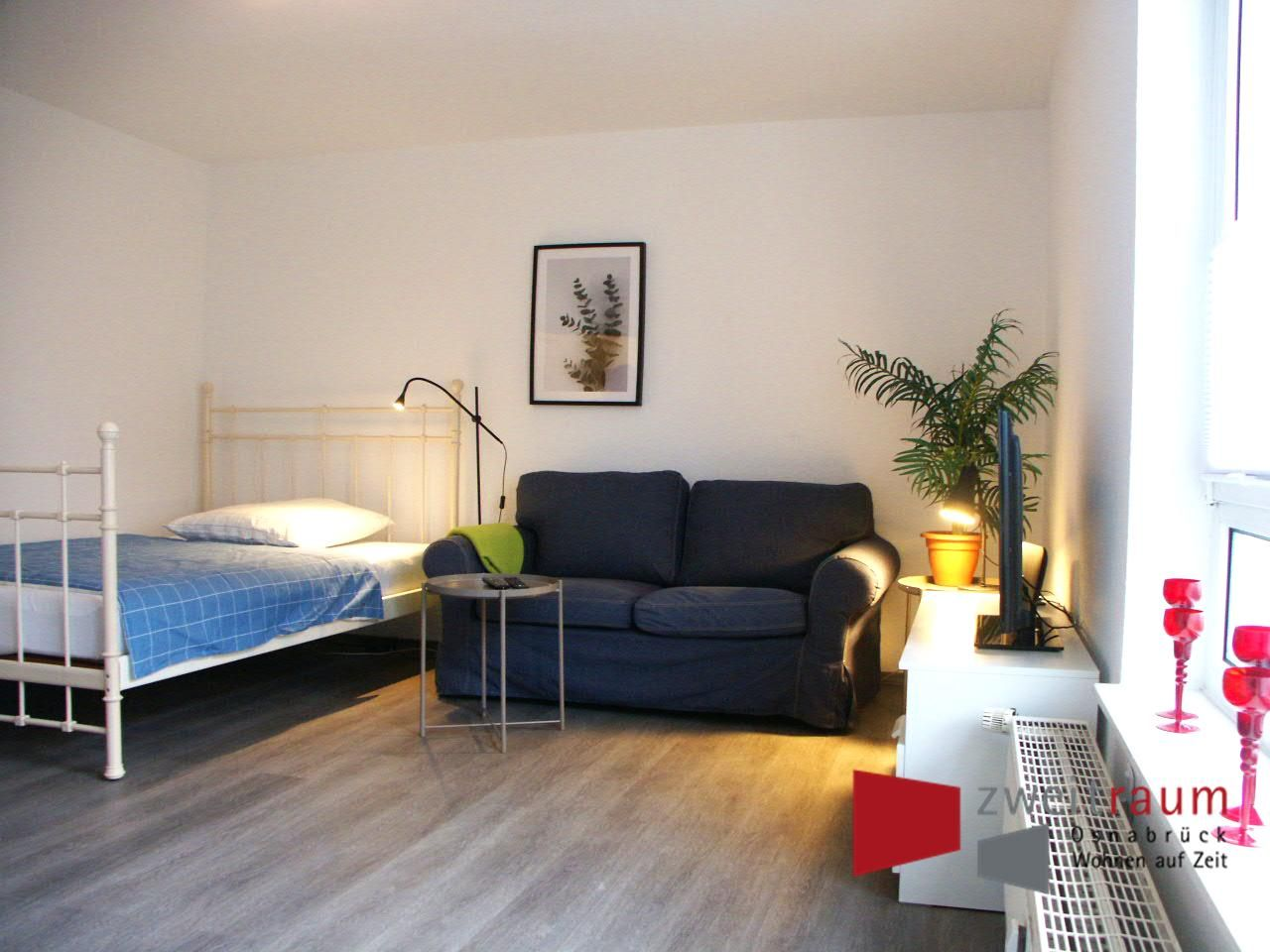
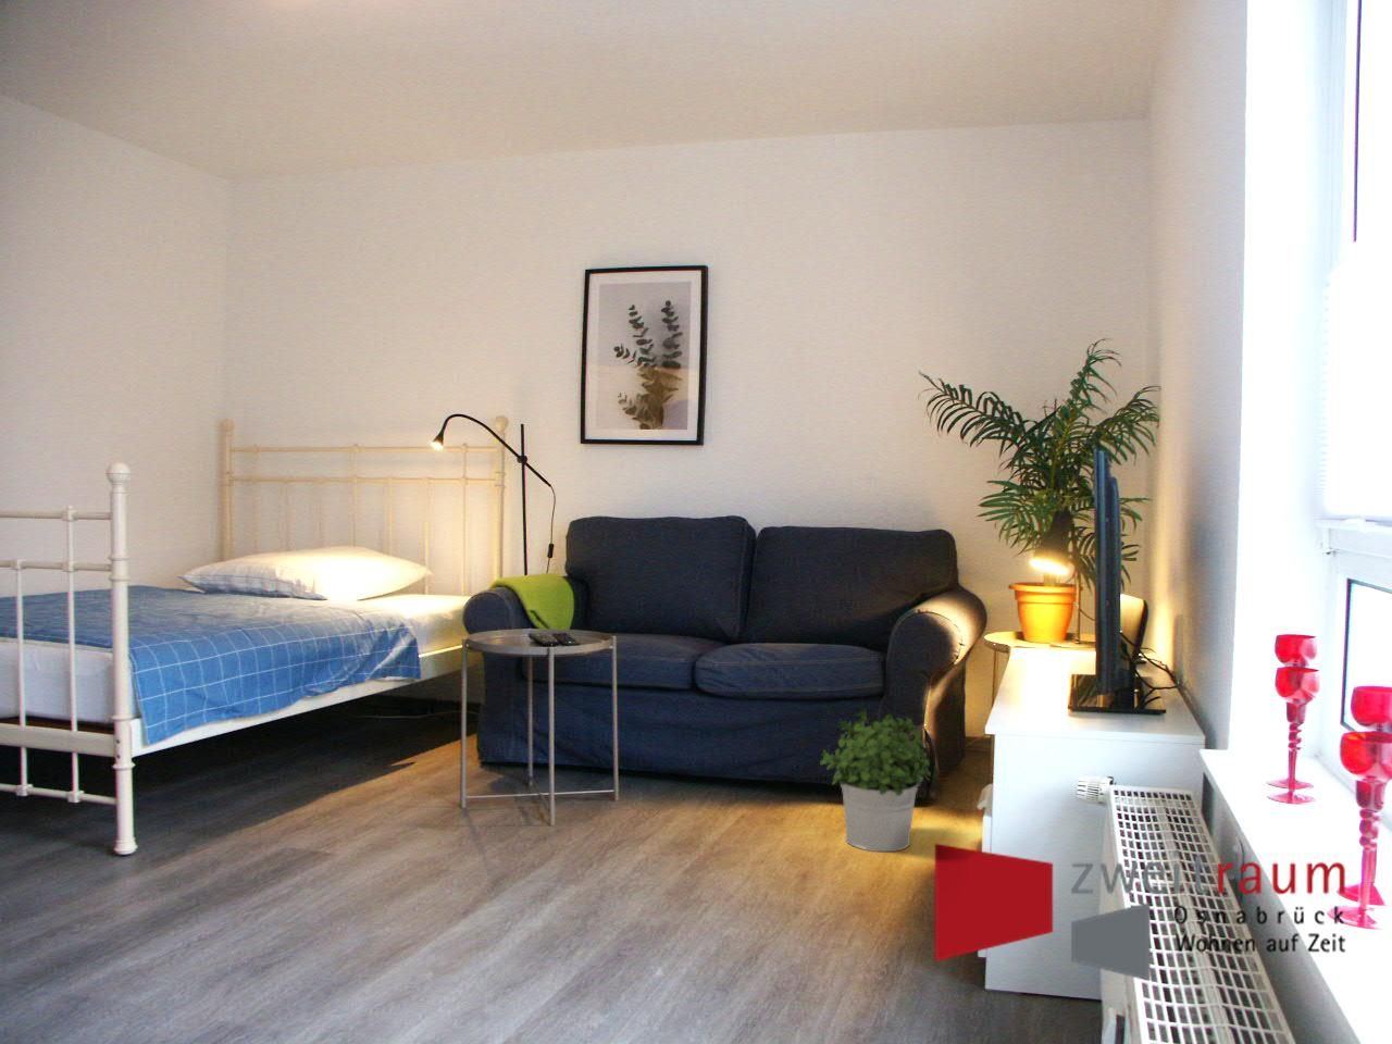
+ potted plant (875, 775)
